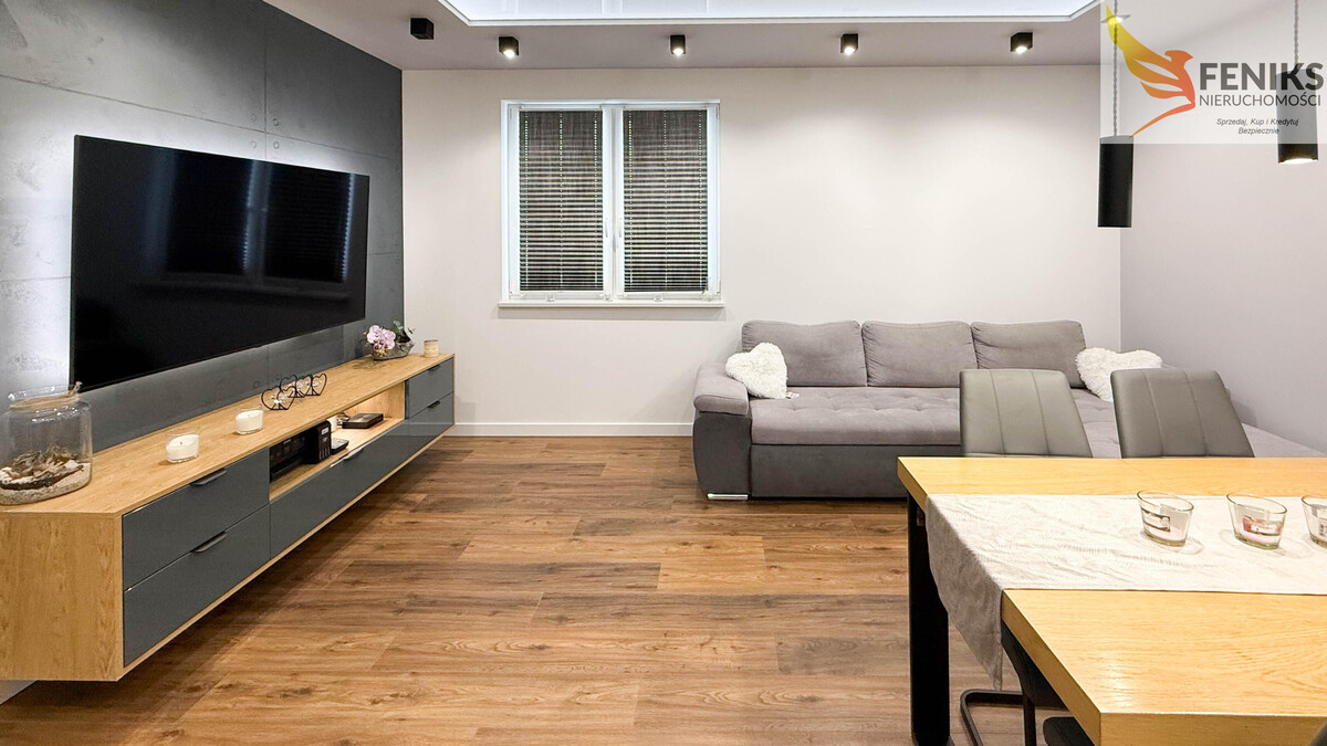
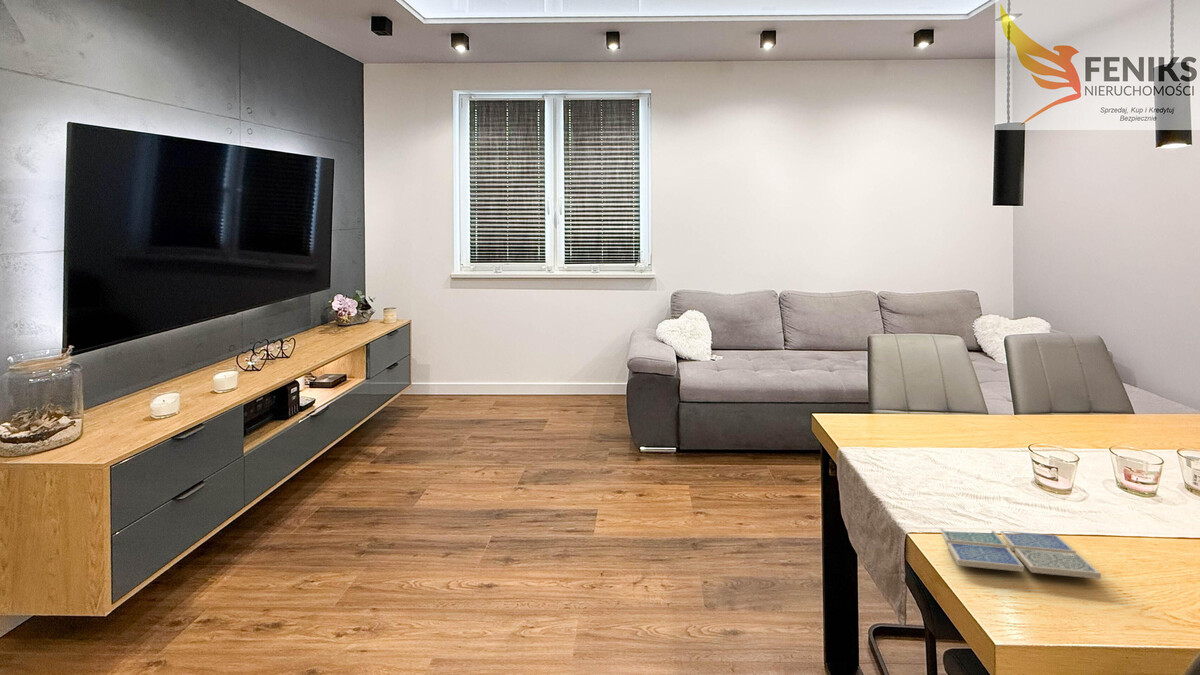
+ drink coaster (1011, 549)
